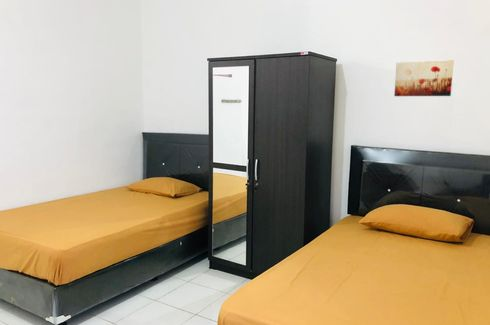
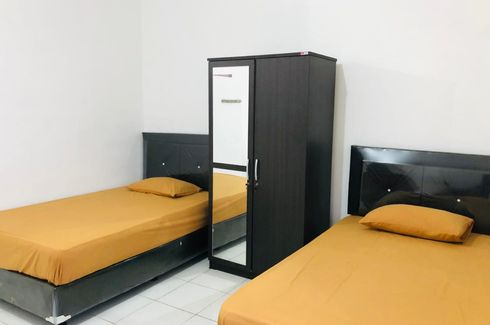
- wall art (422, 78)
